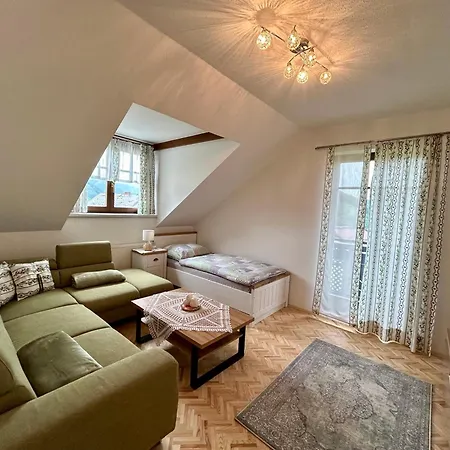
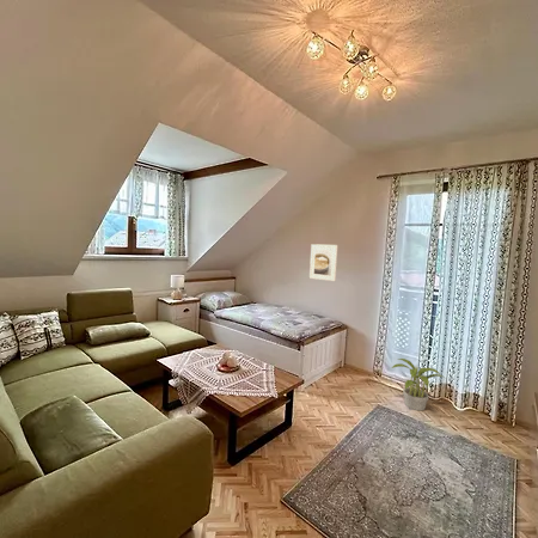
+ potted plant (416, 385)
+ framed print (323, 262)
